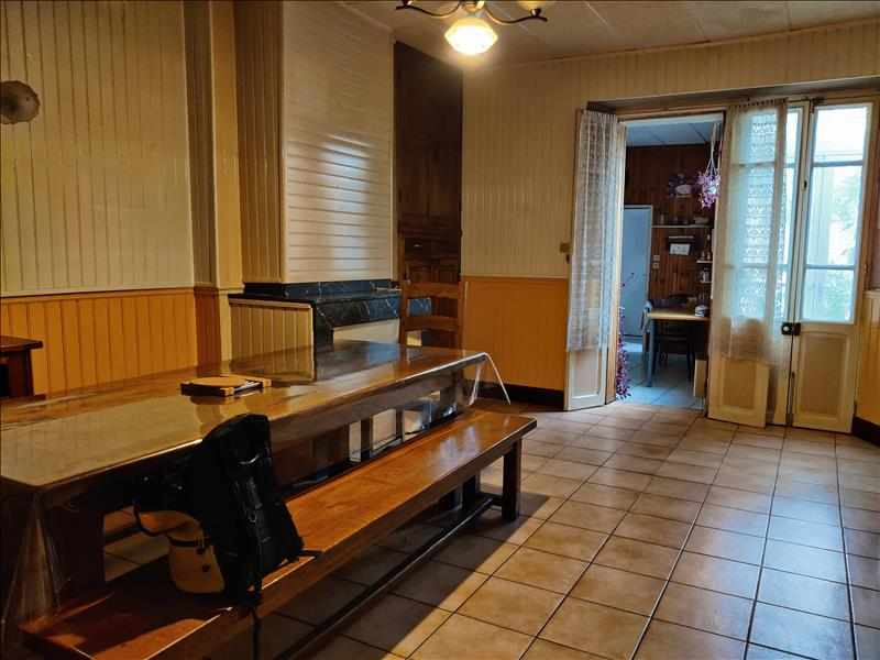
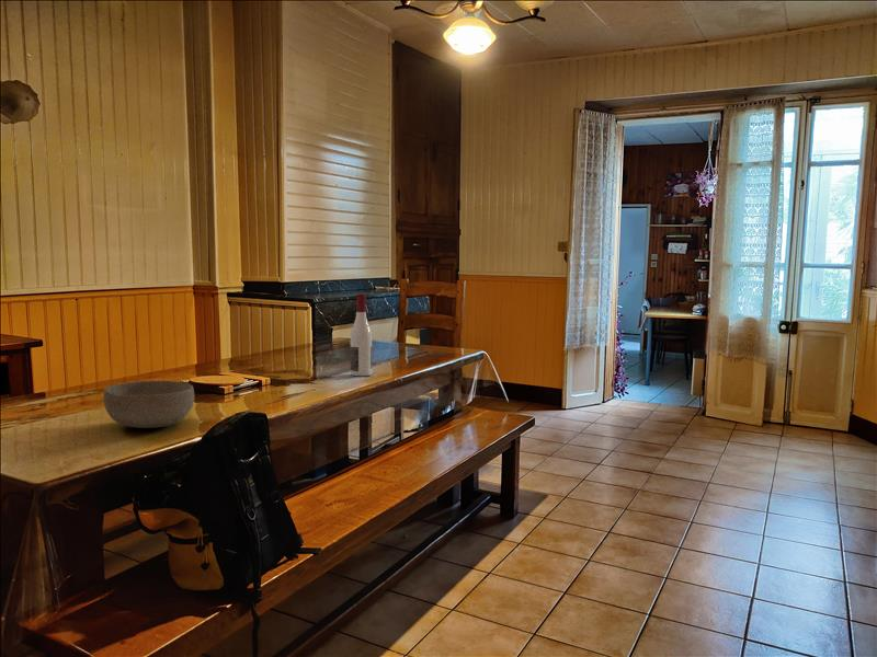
+ bowl (149, 405)
+ alcohol (361, 334)
